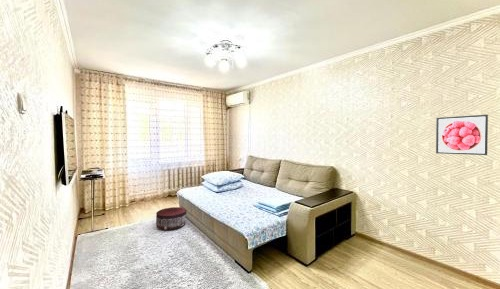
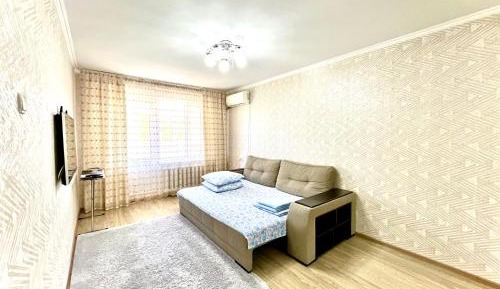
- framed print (460, 135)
- pouf (171, 216)
